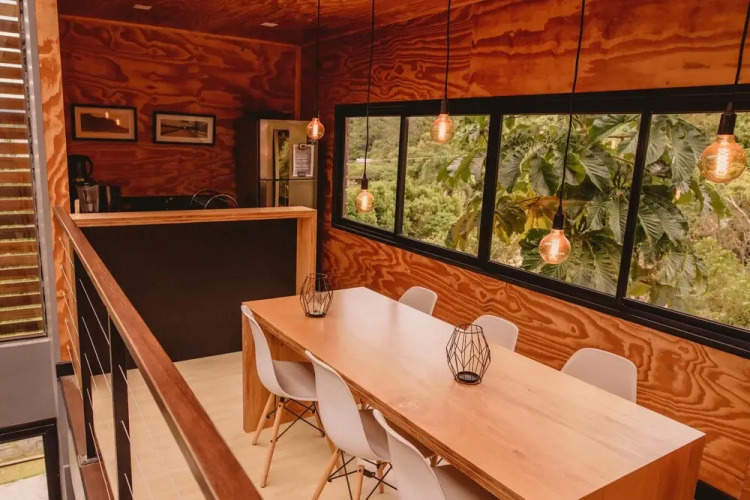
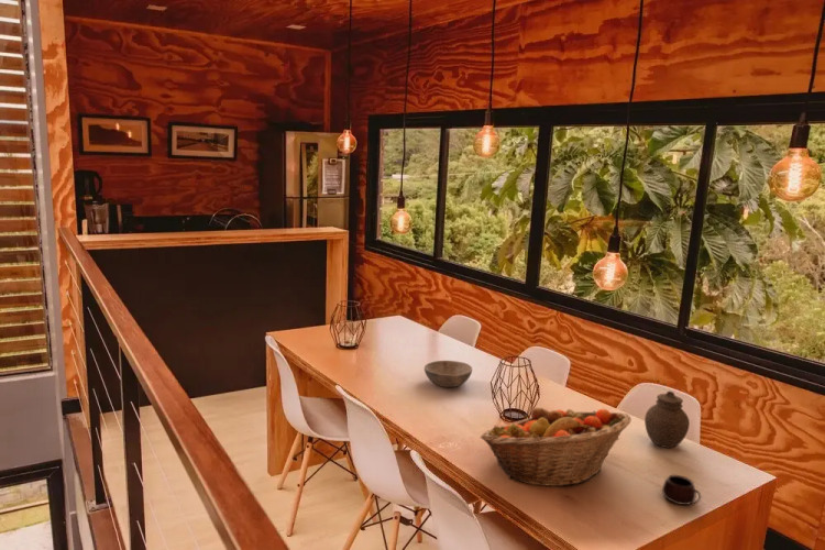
+ mug (682, 491)
+ bowl (448, 375)
+ jar (667, 417)
+ fruit basket (556, 438)
